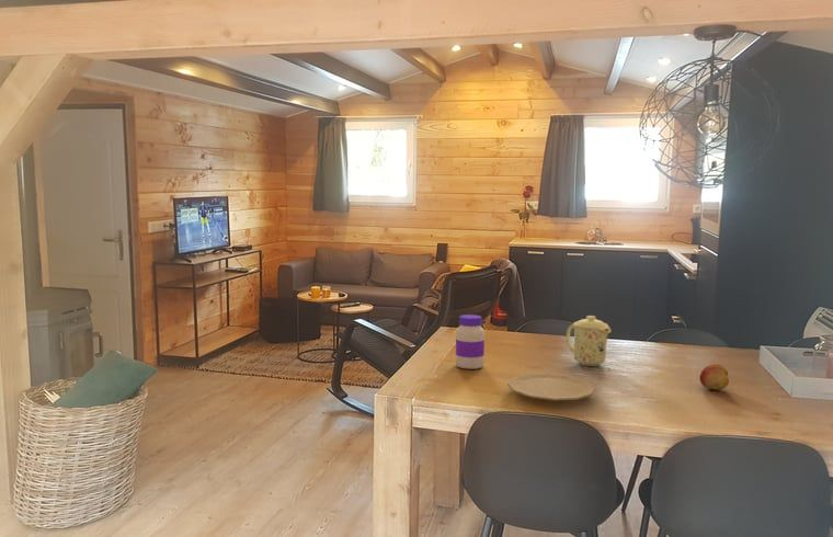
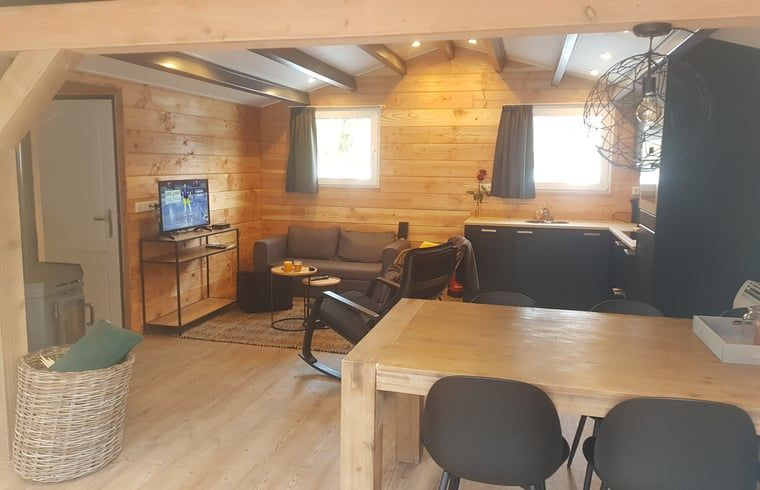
- jar (469, 341)
- mug (587, 340)
- plate (550, 389)
- fruit (715, 376)
